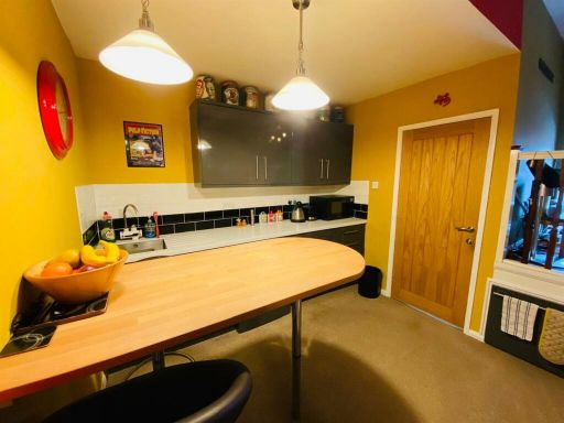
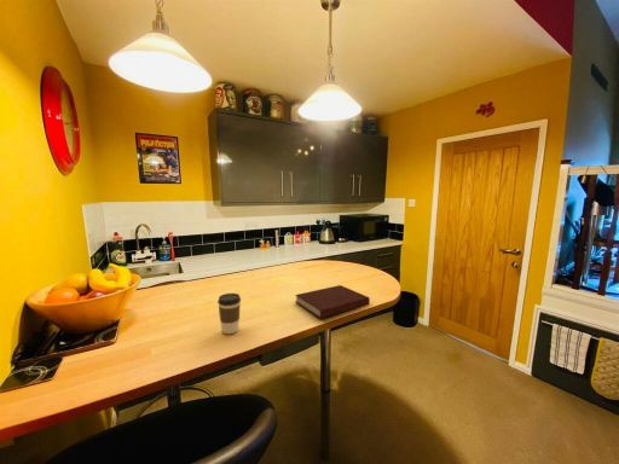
+ coffee cup (230, 313)
+ notebook (331, 300)
